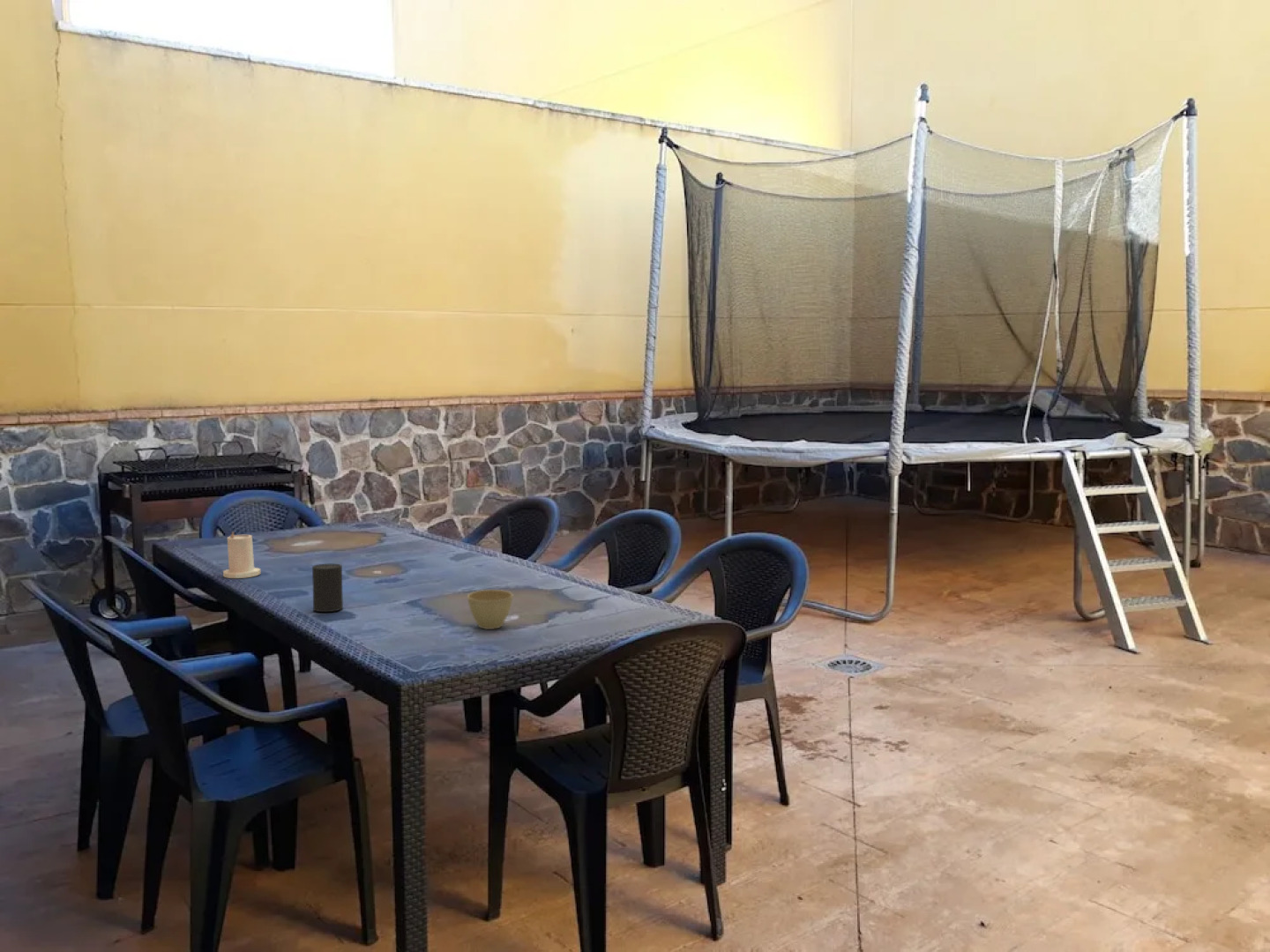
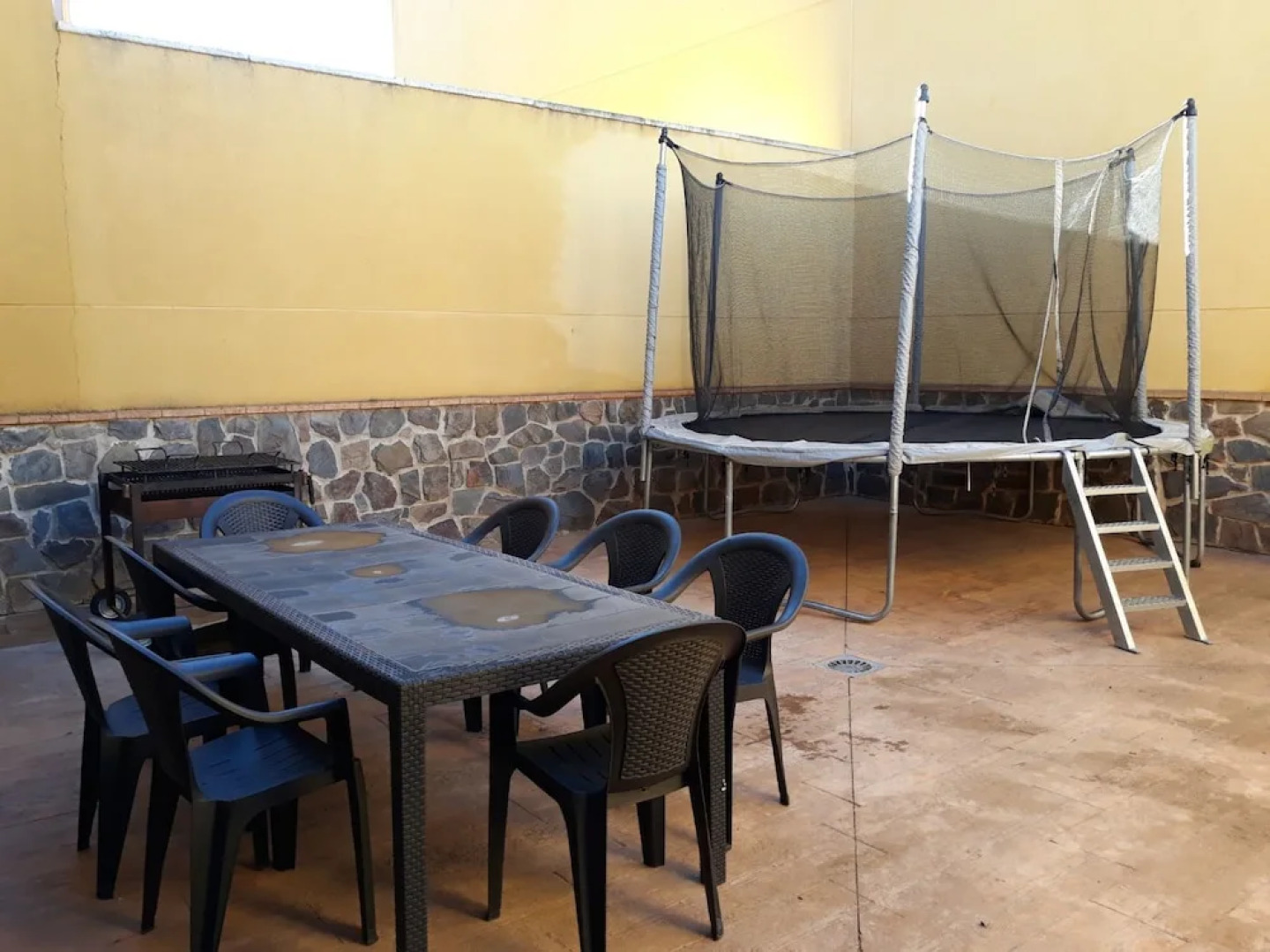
- cup (327, 587)
- flower pot (490, 610)
- candle (241, 553)
